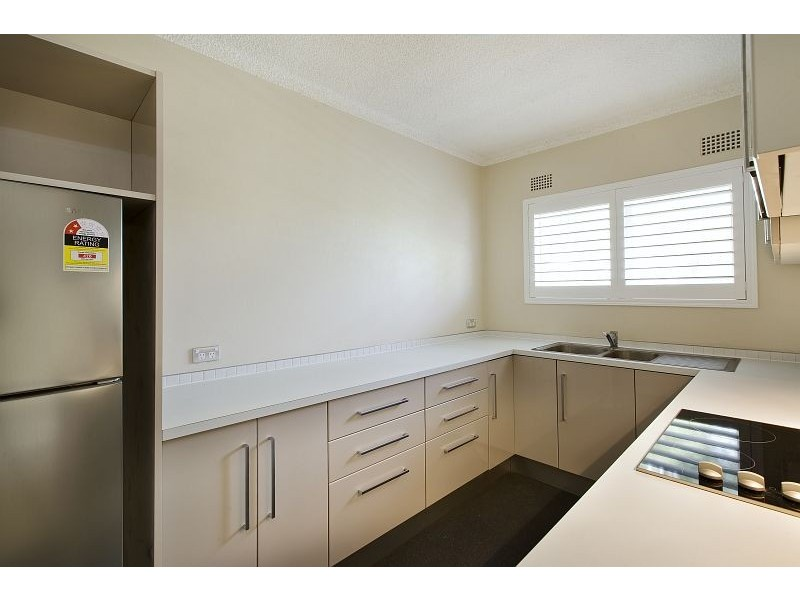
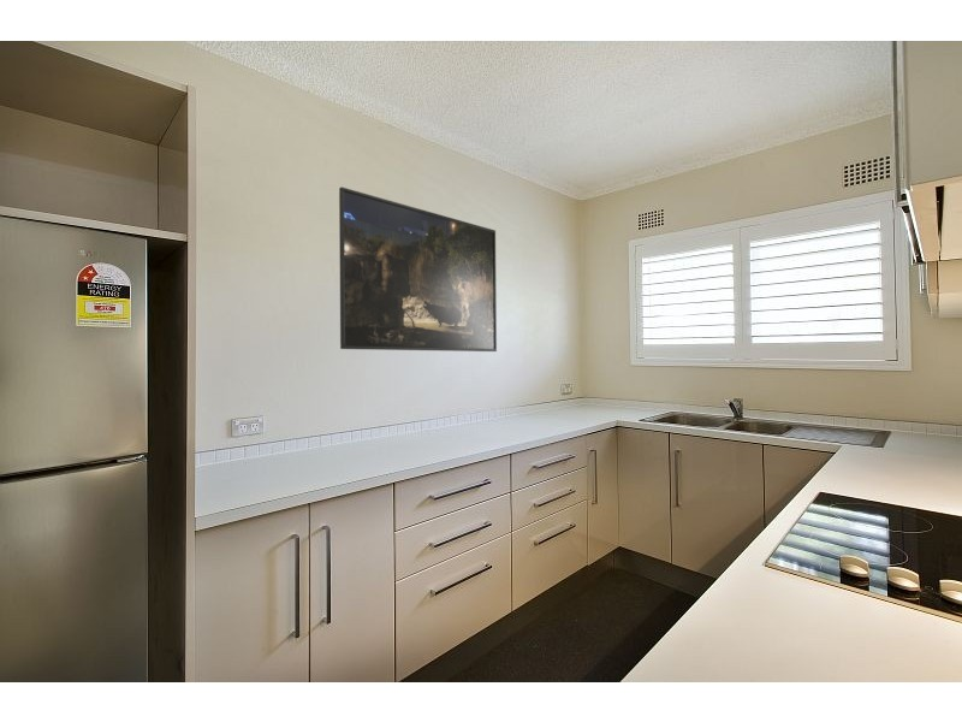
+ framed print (428, 280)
